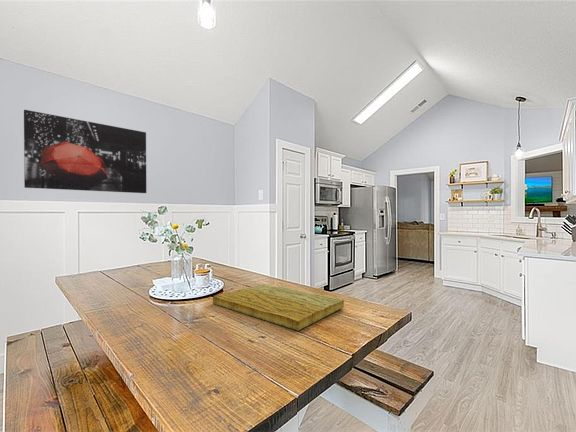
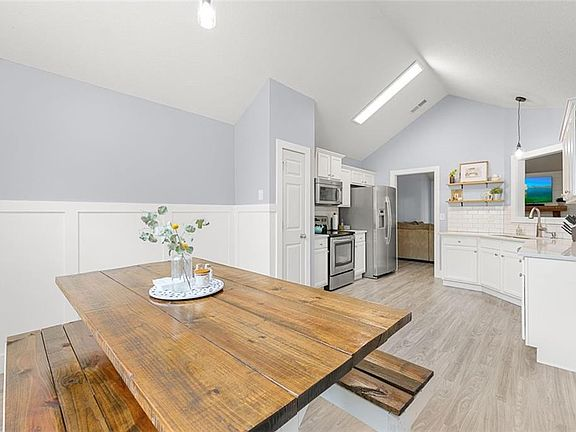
- cutting board (276, 300)
- wall art (92, 156)
